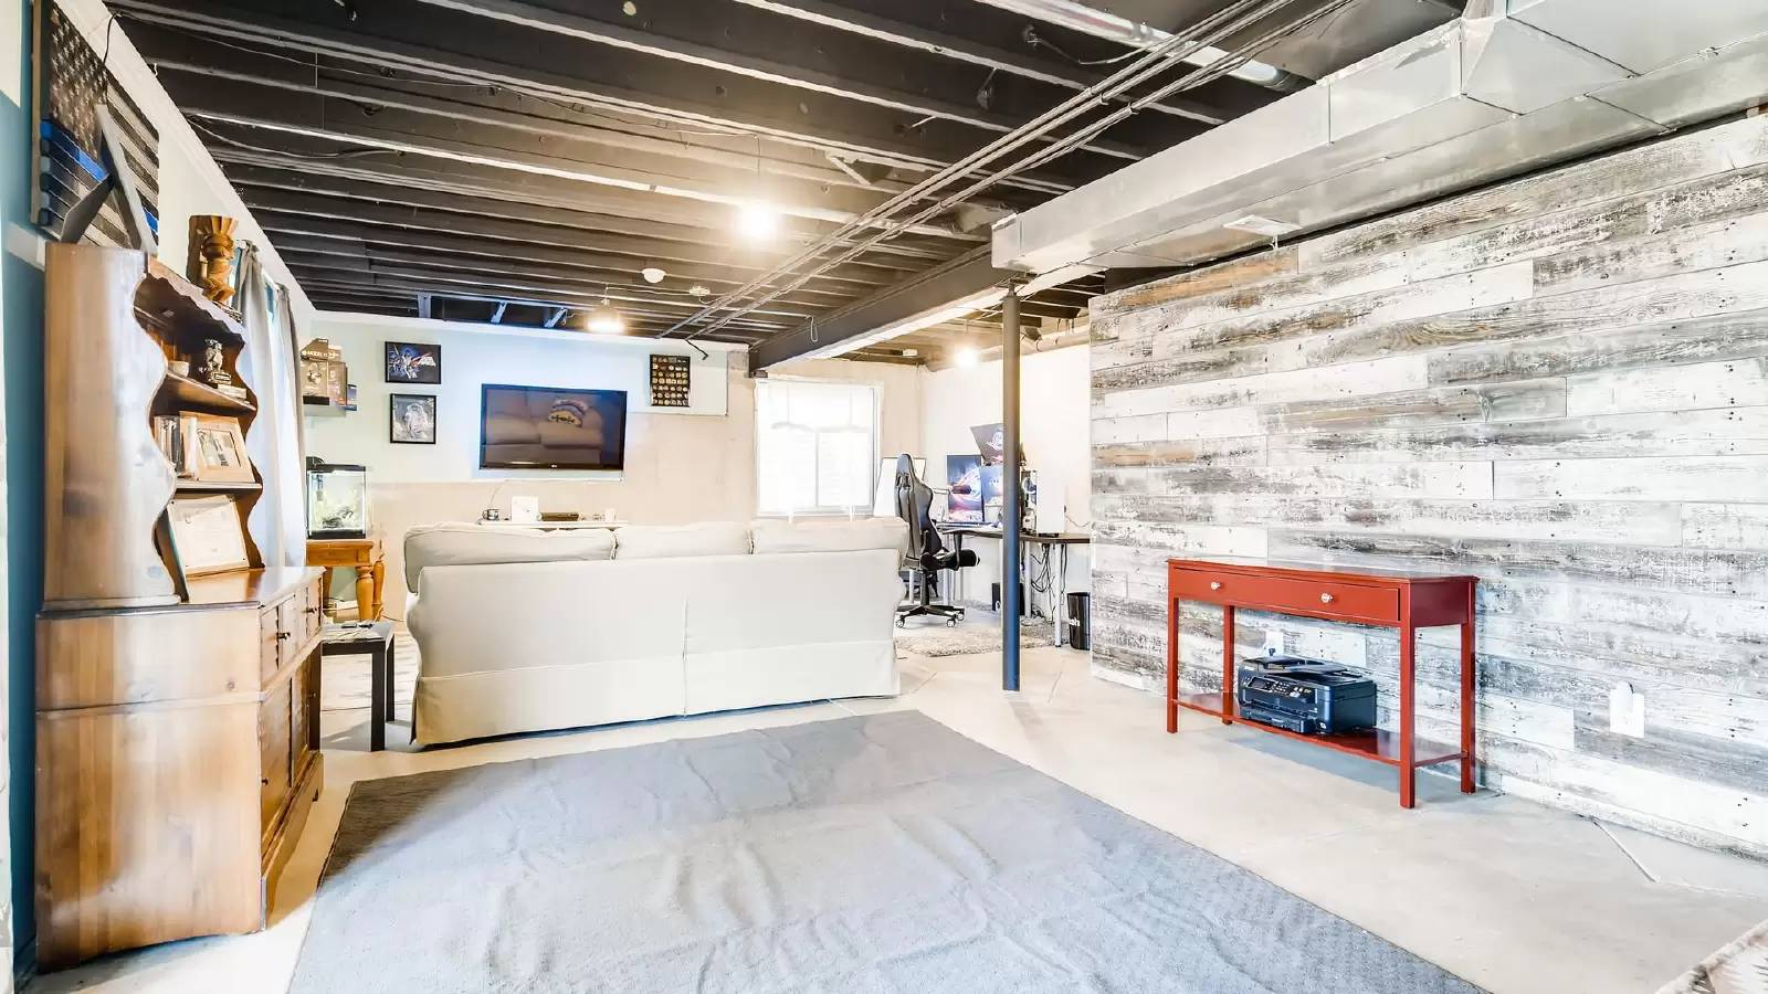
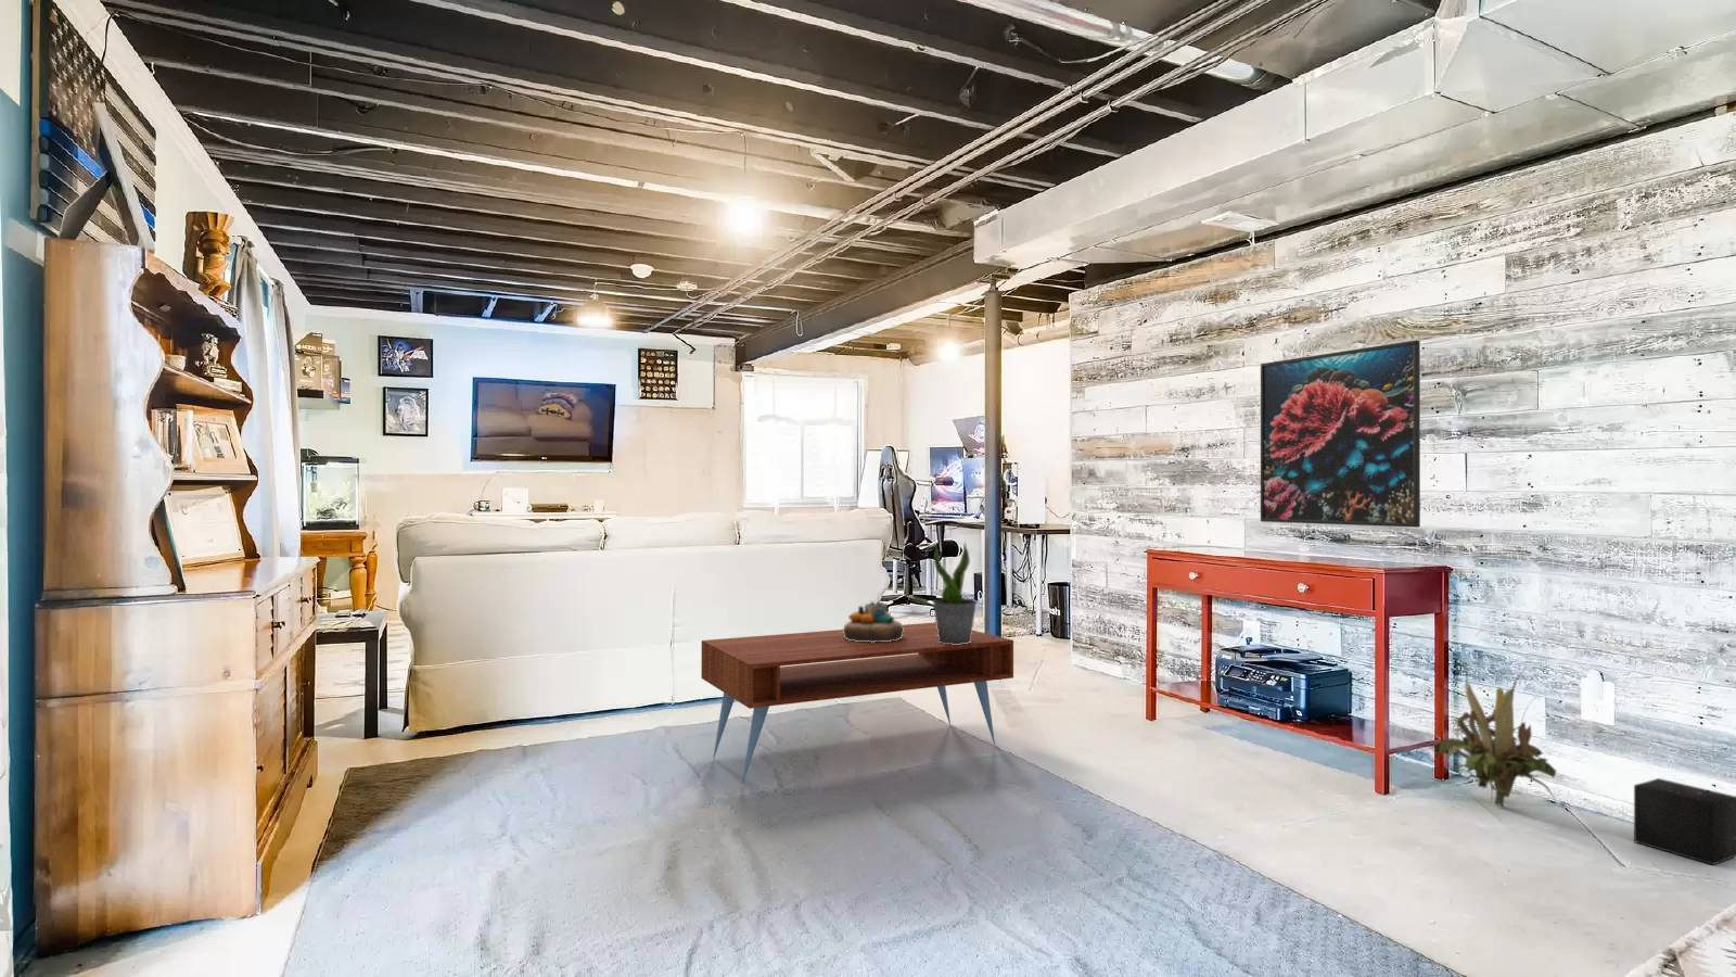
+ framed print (1333, 439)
+ decorative plant (1499, 730)
+ potted plant (955, 592)
+ decorative bowl (873, 618)
+ coffee table (857, 694)
+ speaker (1672, 814)
